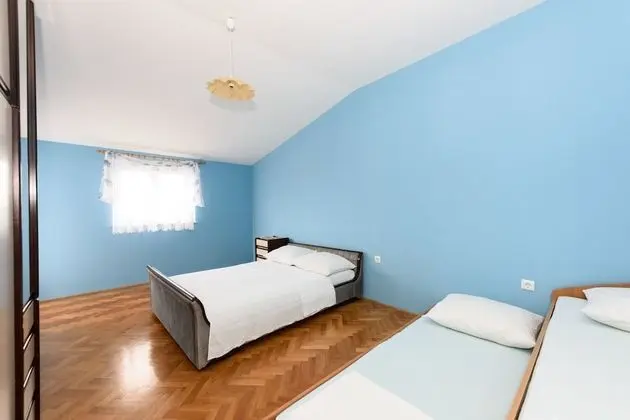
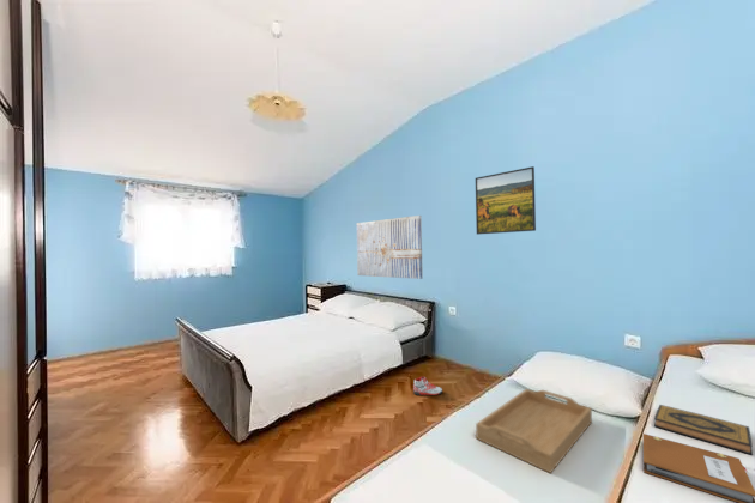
+ hardback book (700, 425)
+ notebook (694, 465)
+ serving tray (536, 420)
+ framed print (503, 202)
+ sneaker (428, 384)
+ wall art (386, 248)
